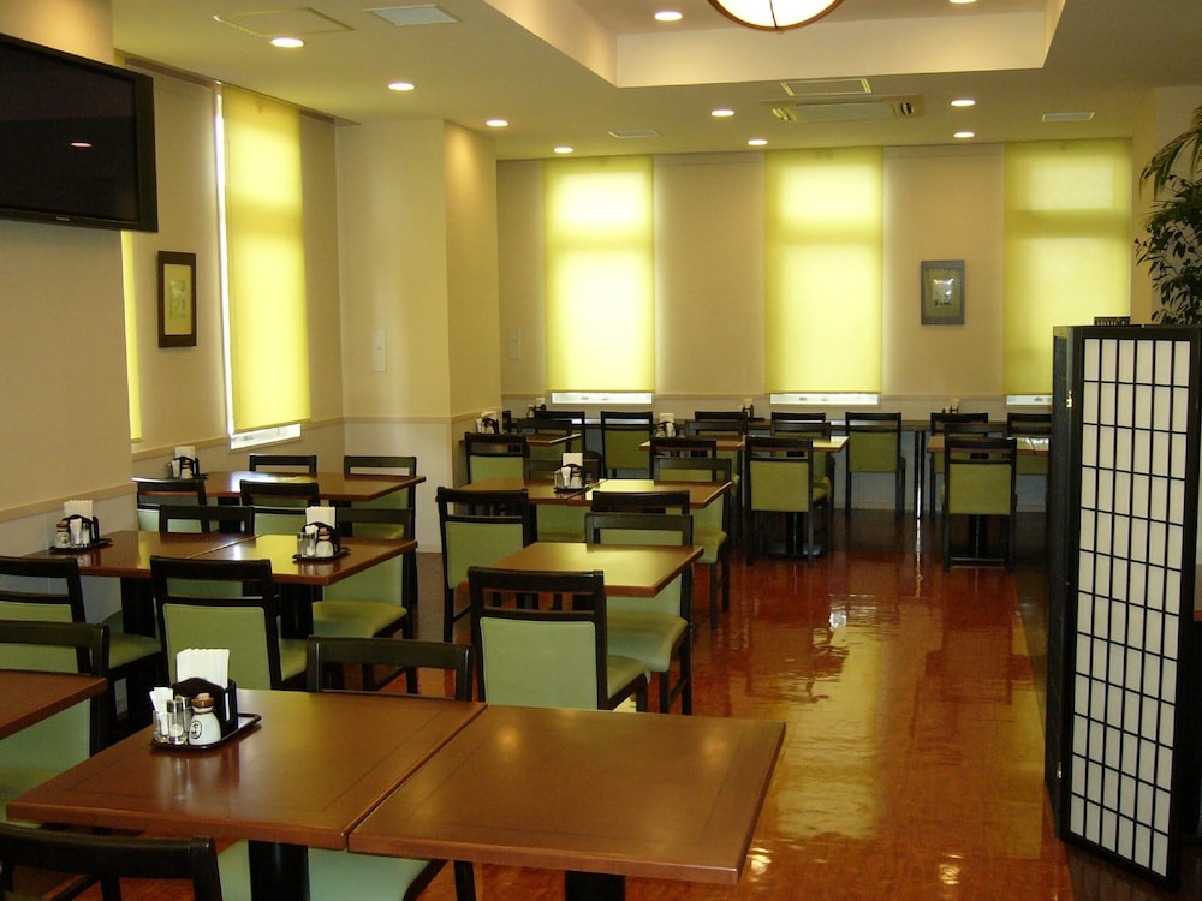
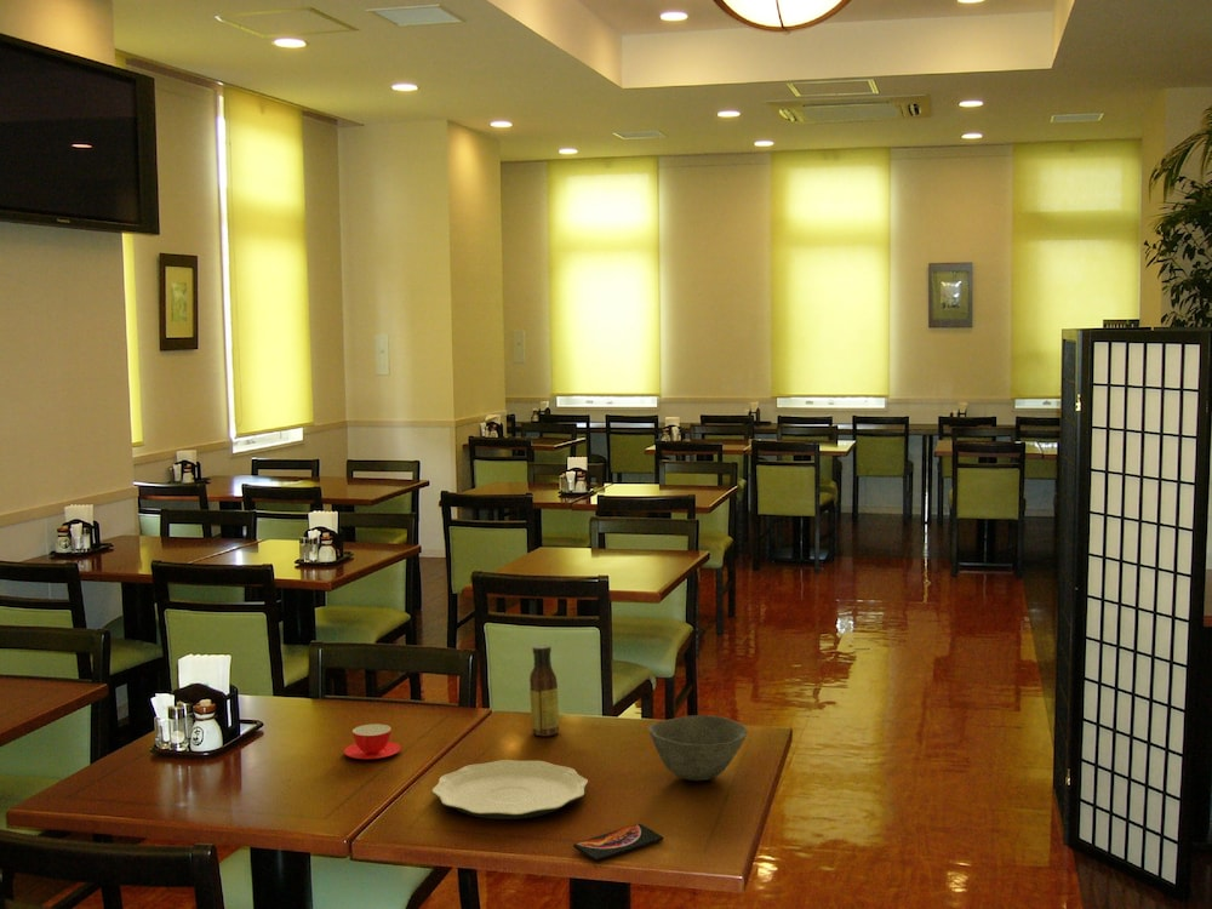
+ plate (510, 790)
+ teacup (372, 741)
+ sauce bottle (544, 690)
+ bowl (697, 751)
+ smartphone (618, 841)
